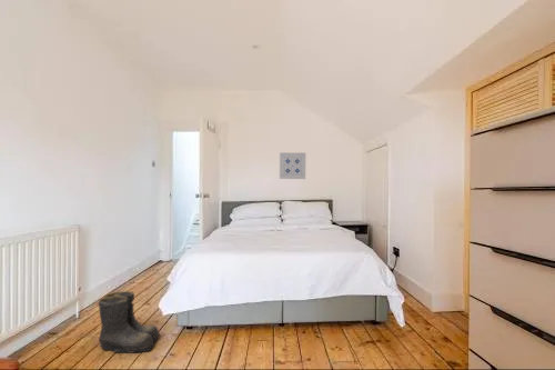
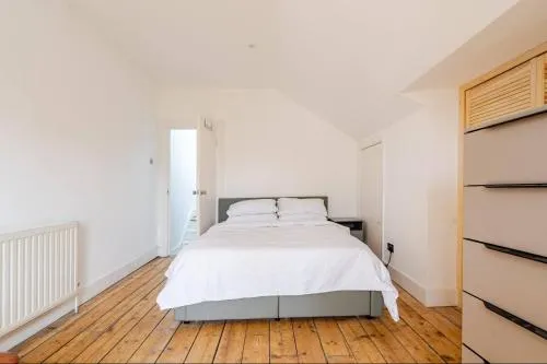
- wall art (292, 166)
- boots (129, 319)
